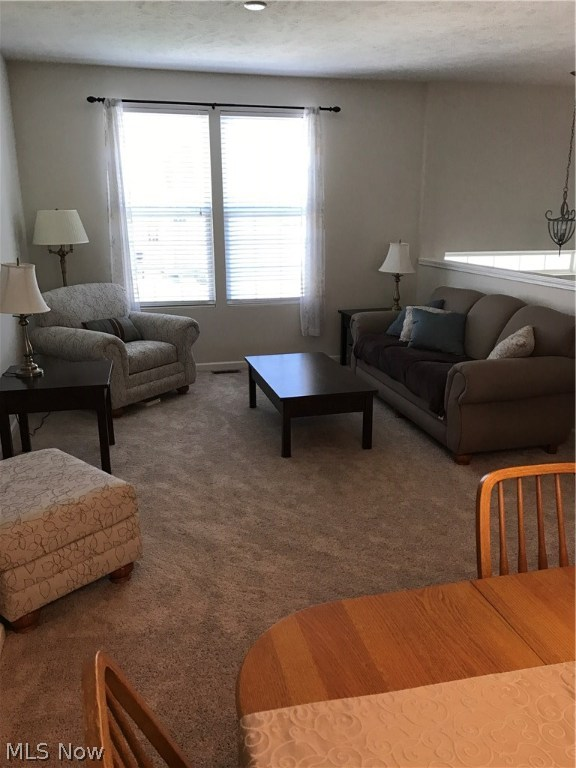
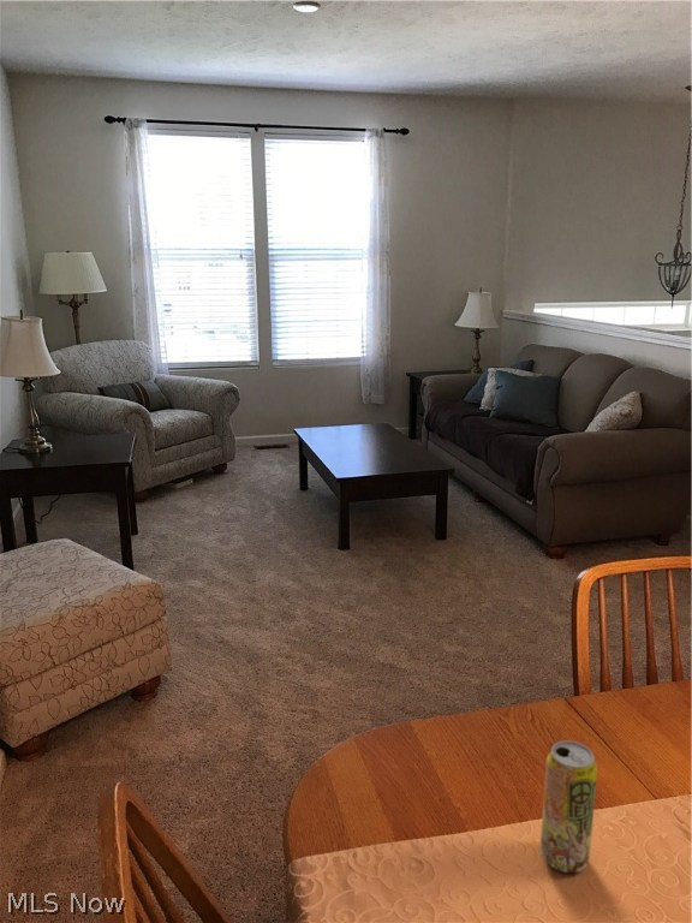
+ beverage can (568, 804)
